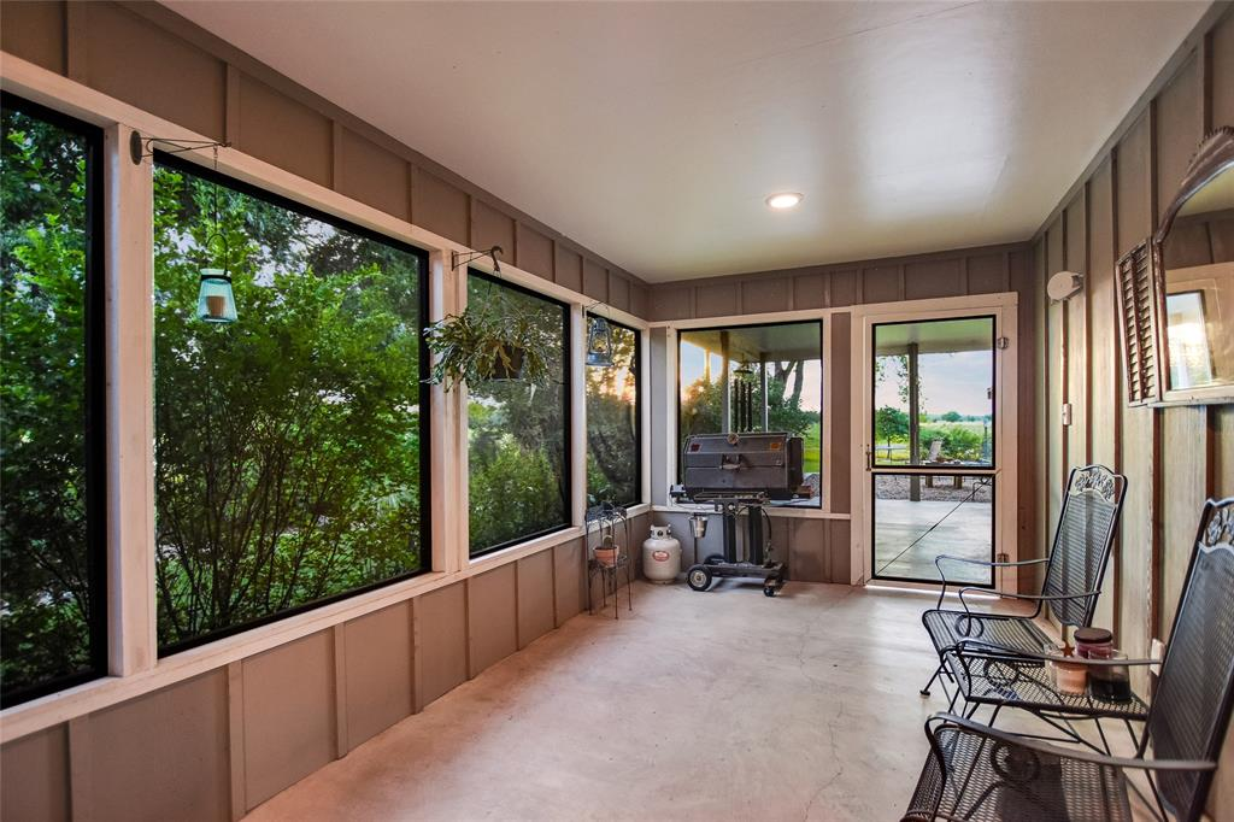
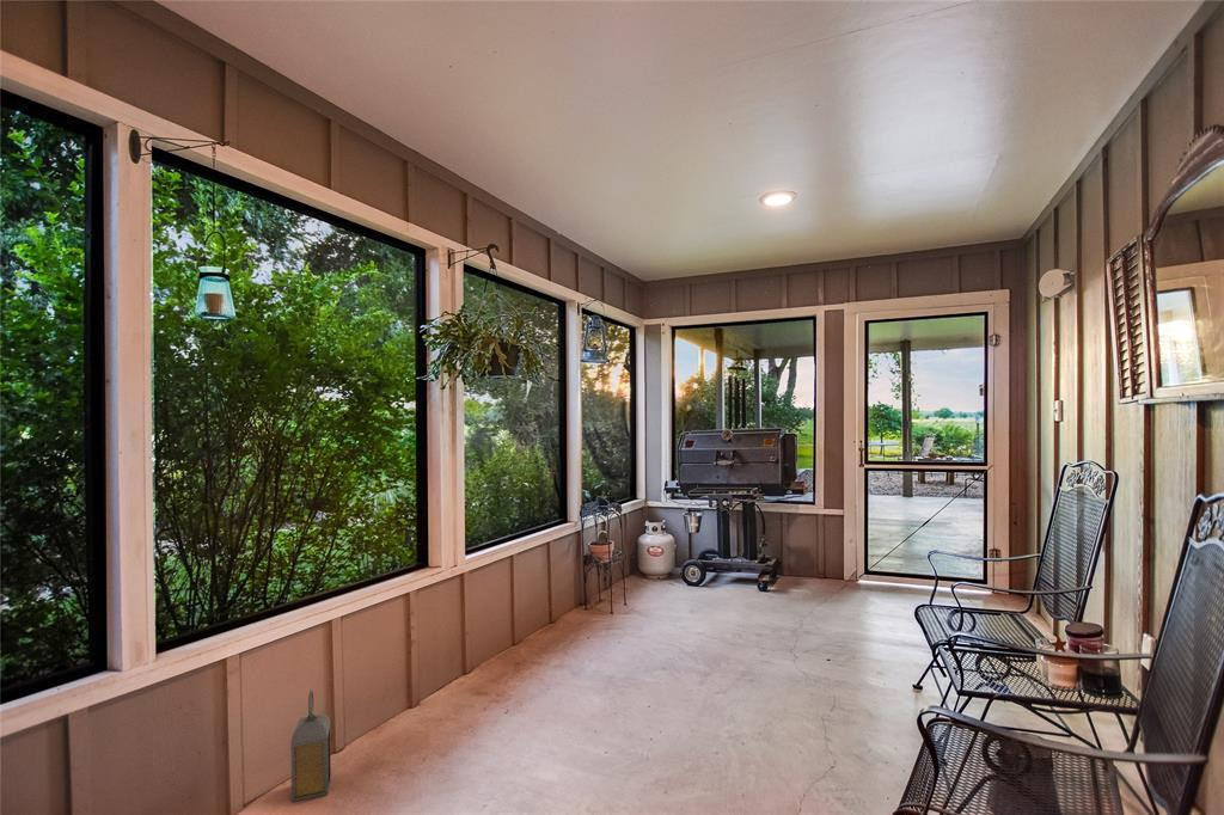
+ lantern (311, 740)
